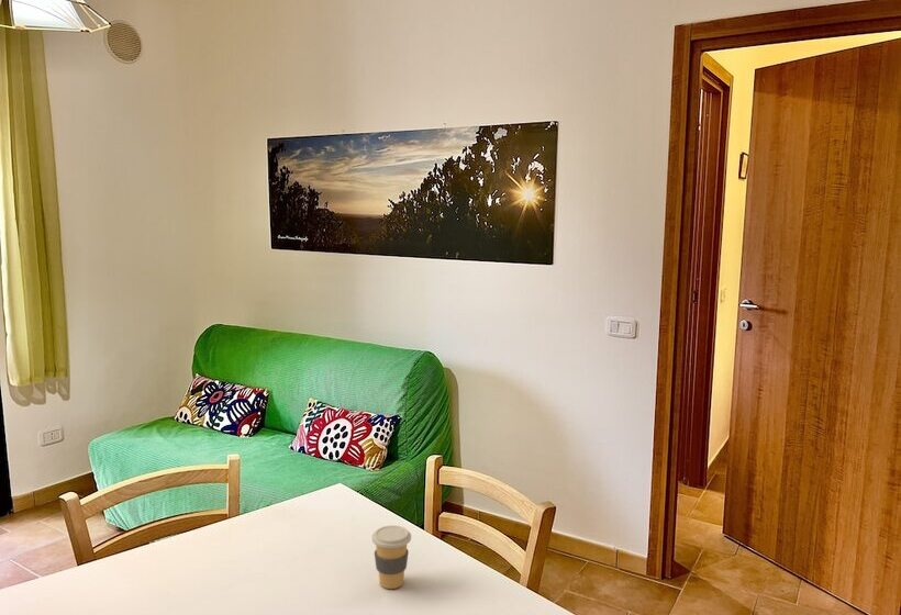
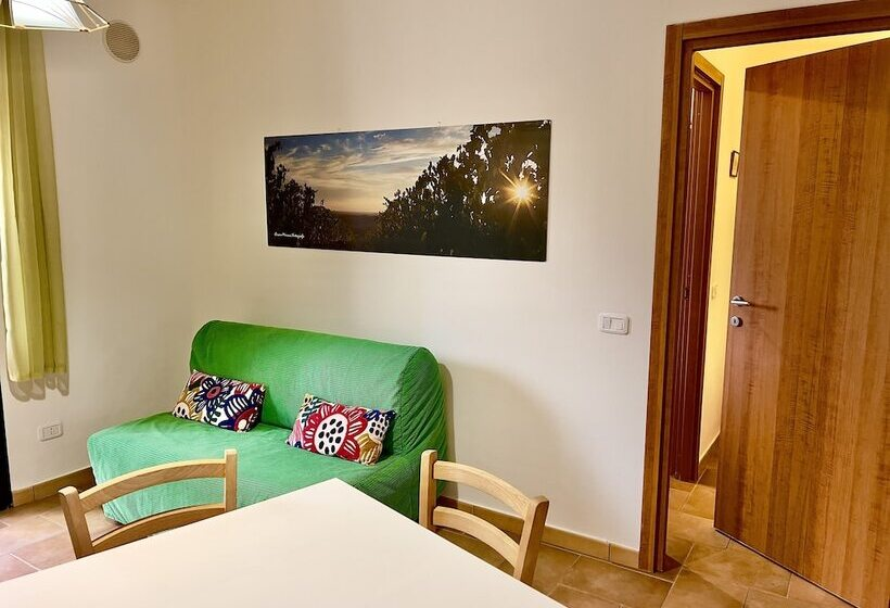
- coffee cup (391, 557)
